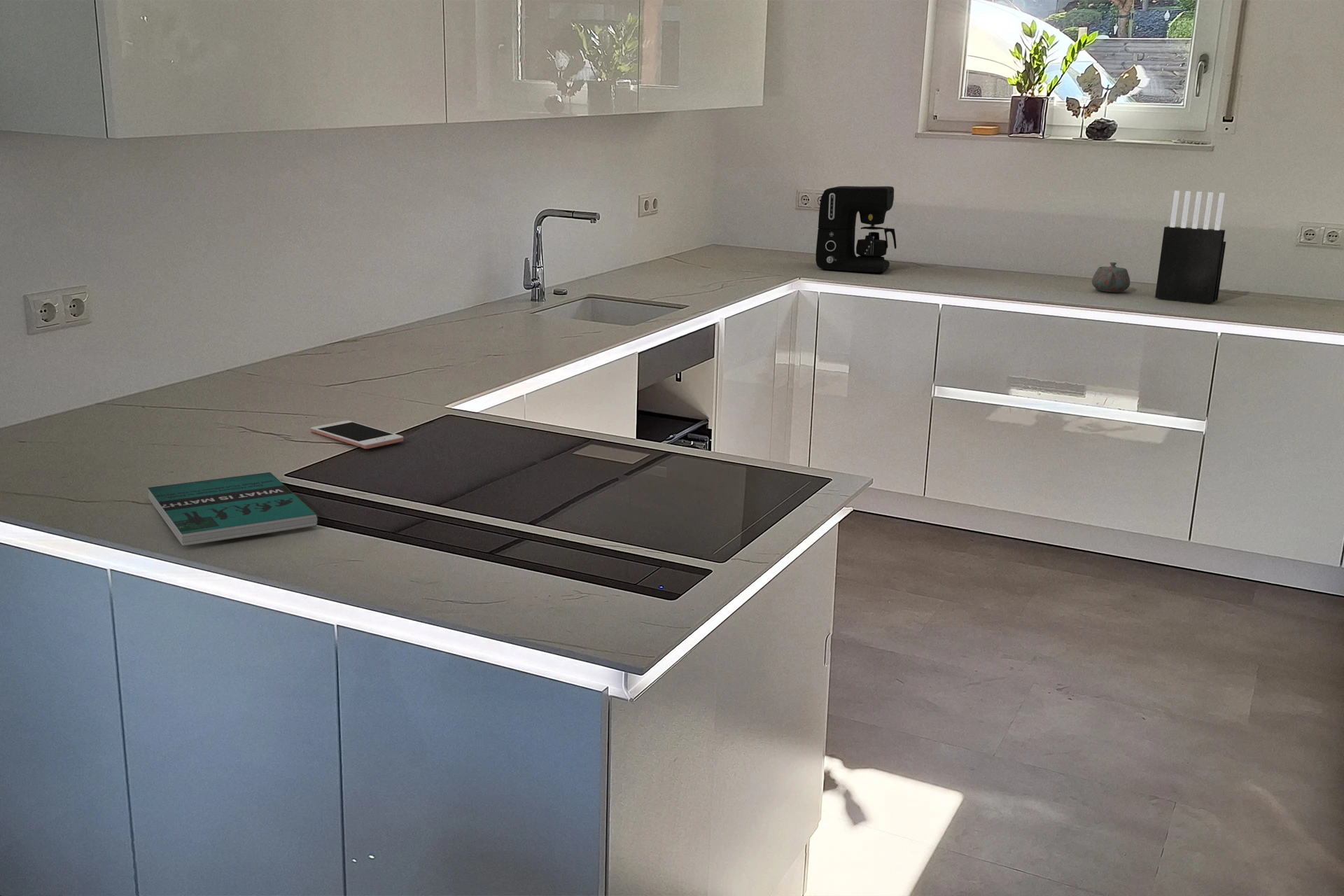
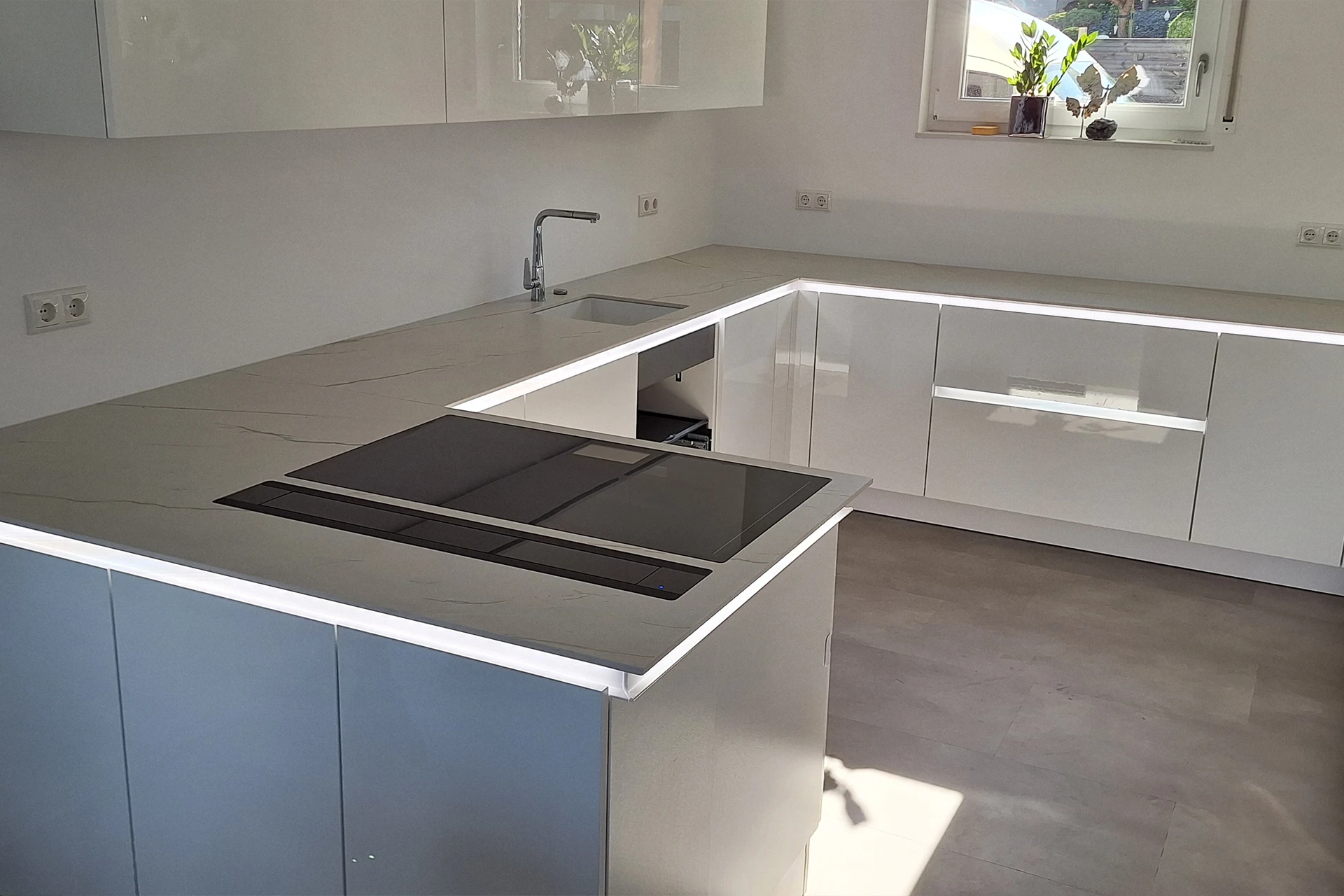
- cell phone (356, 434)
- coffee maker (861, 227)
- book (230, 506)
- knife block (1194, 246)
- teapot (1112, 276)
